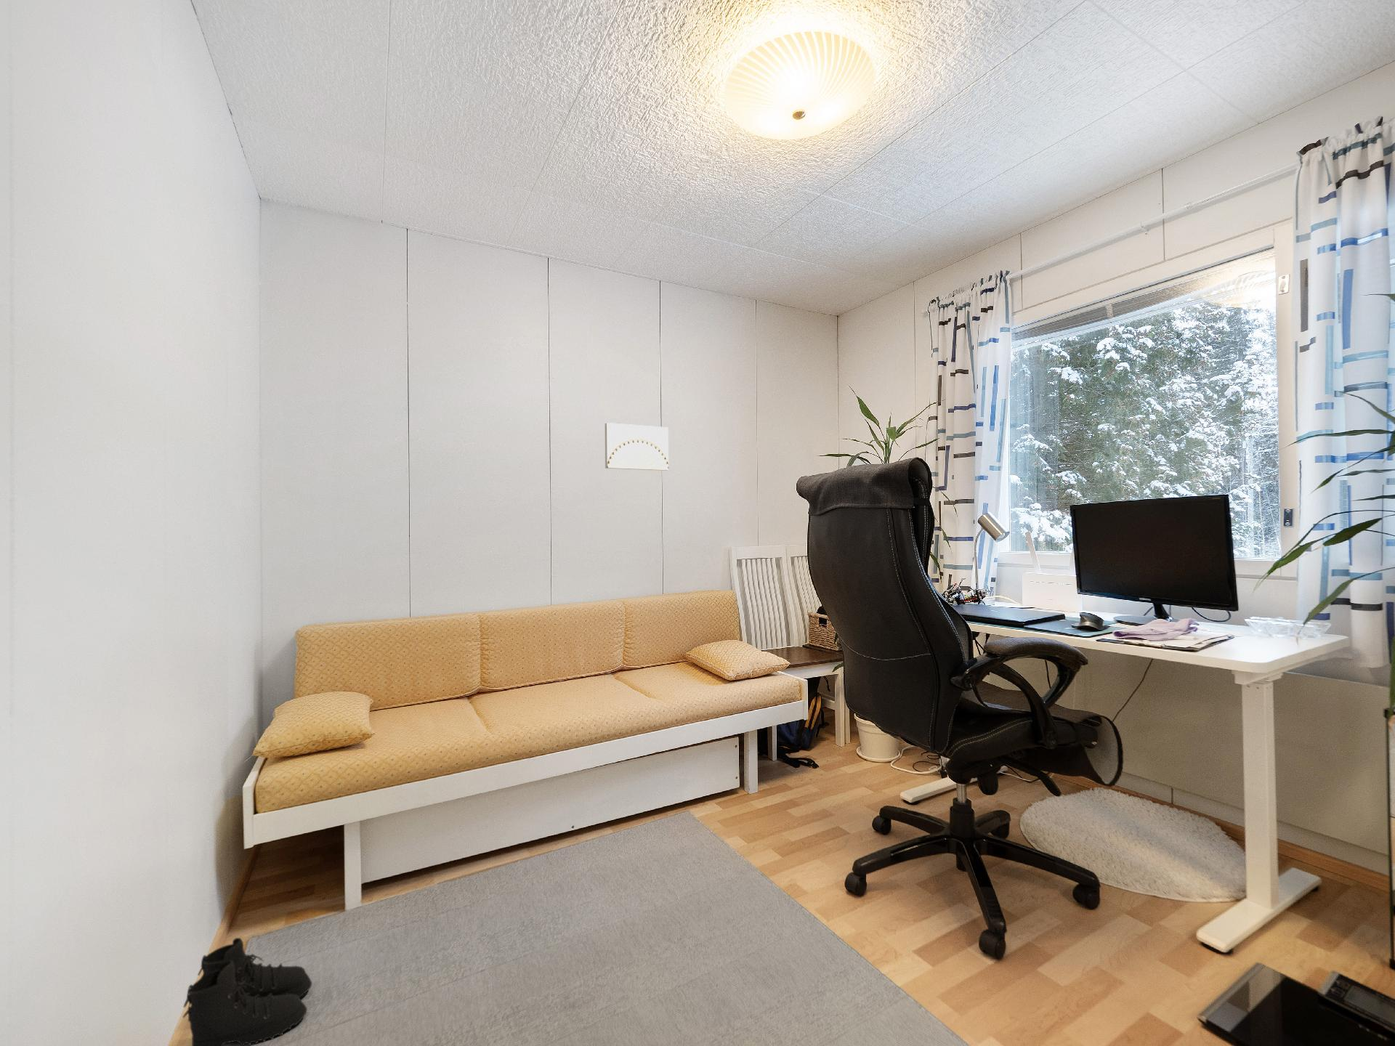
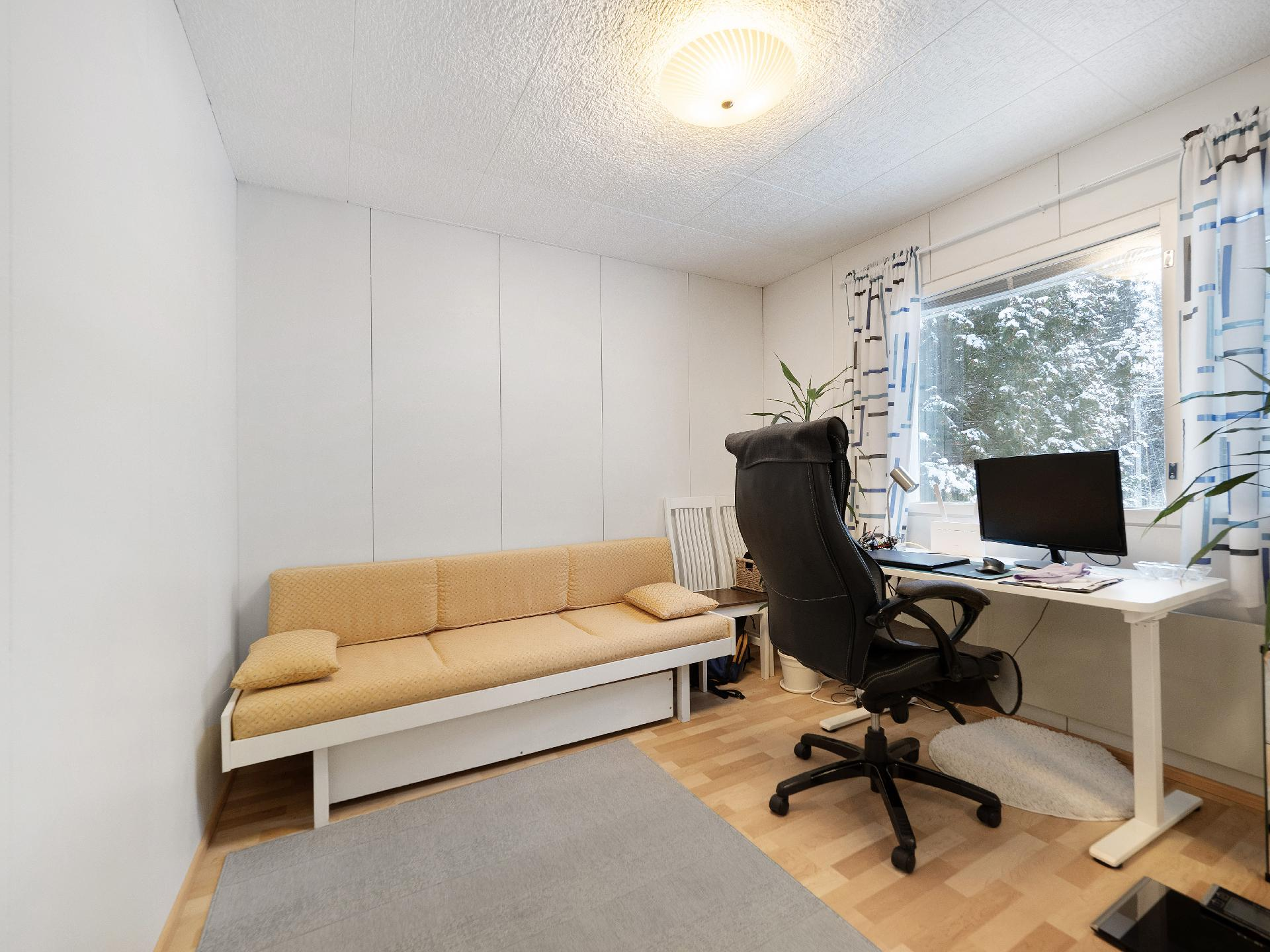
- boots (252, 982)
- wall art (637, 447)
